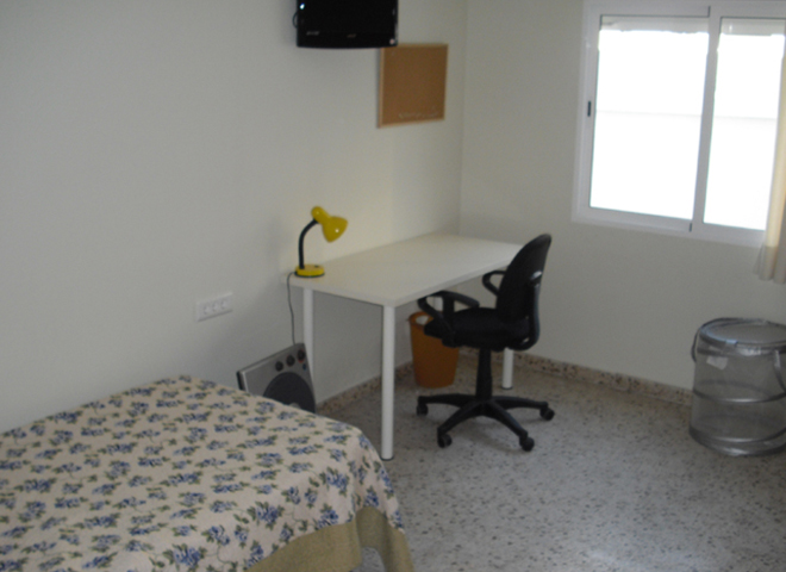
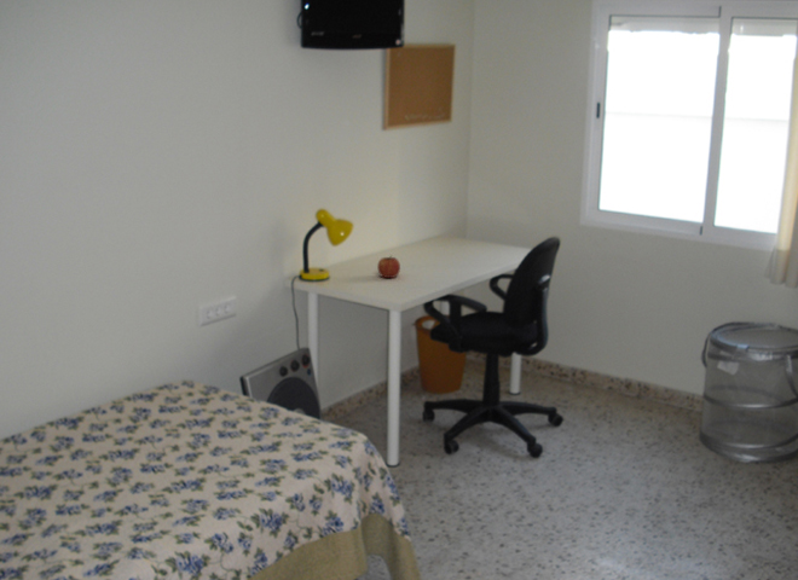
+ fruit (388, 266)
